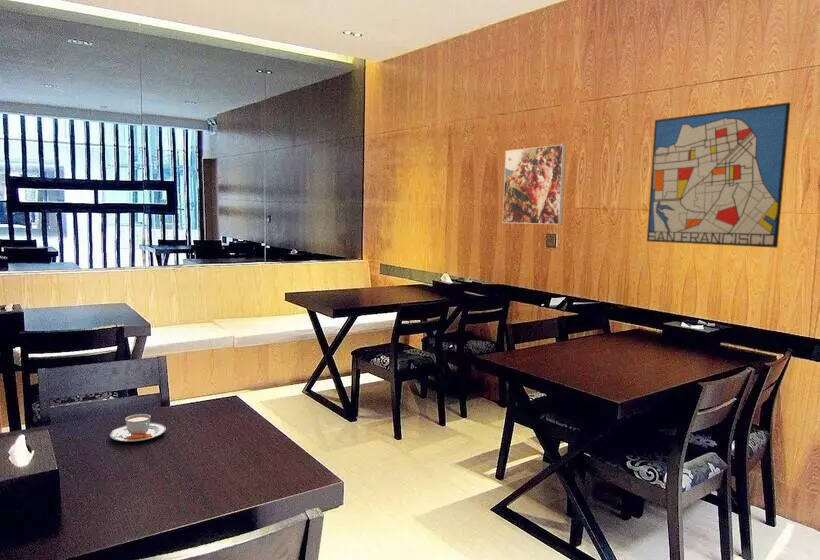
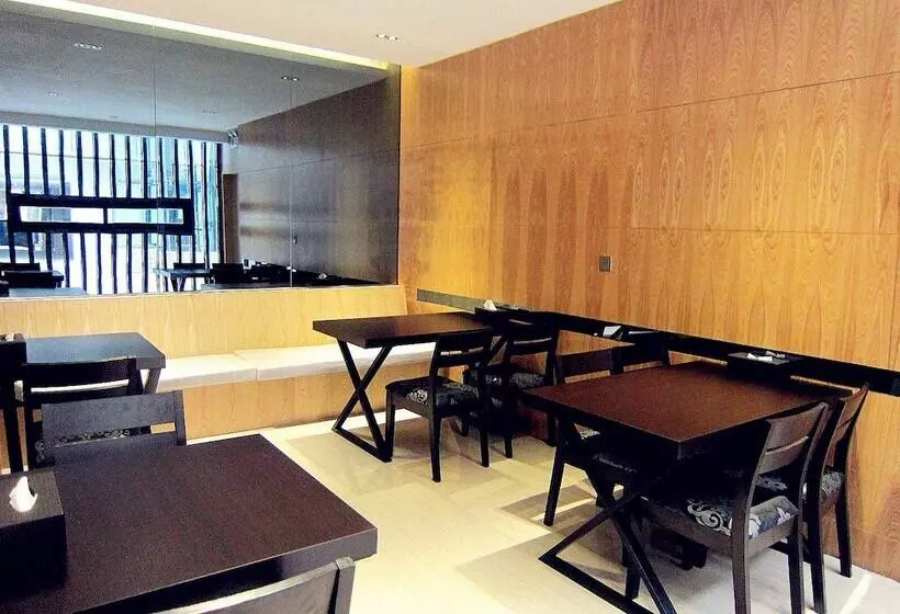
- teacup (138, 426)
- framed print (532, 186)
- wall art (711, 178)
